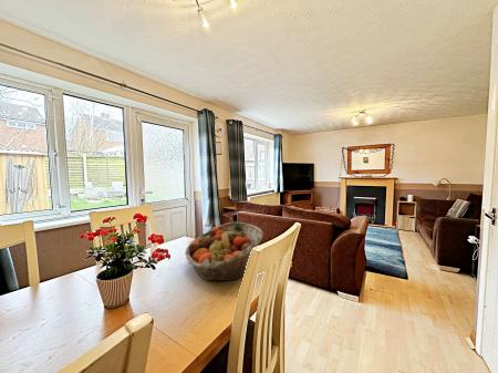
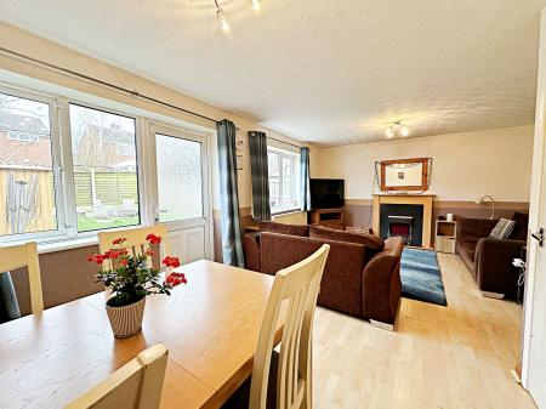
- fruit basket (224, 247)
